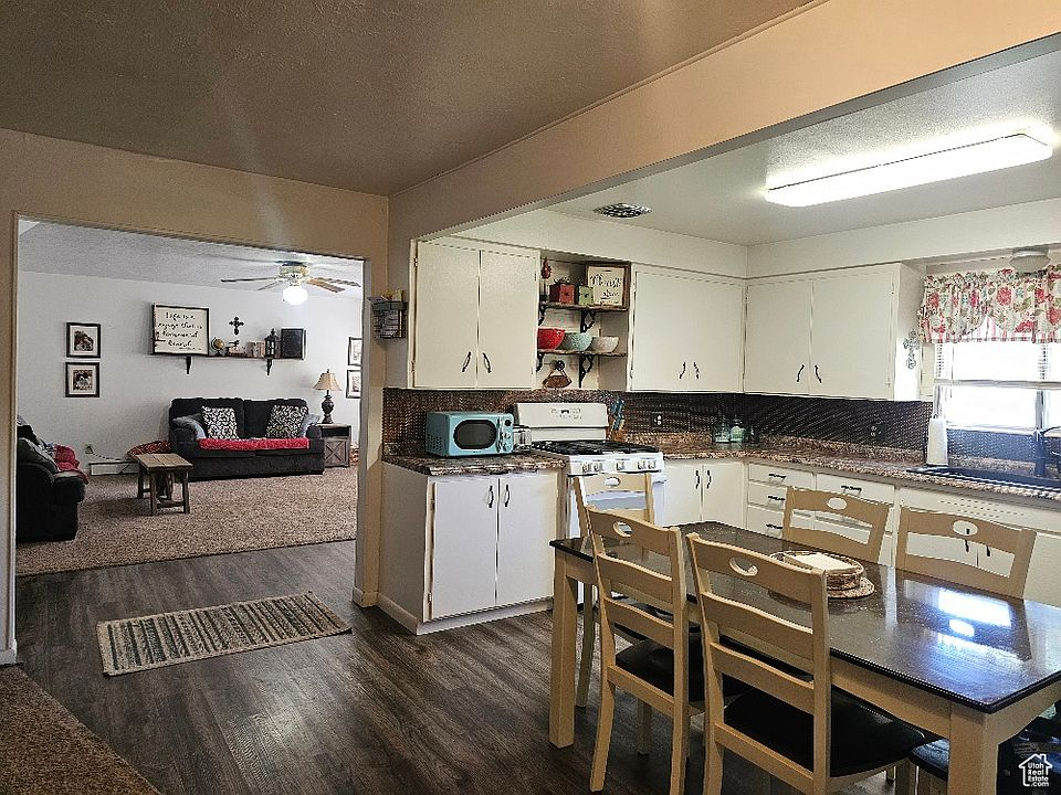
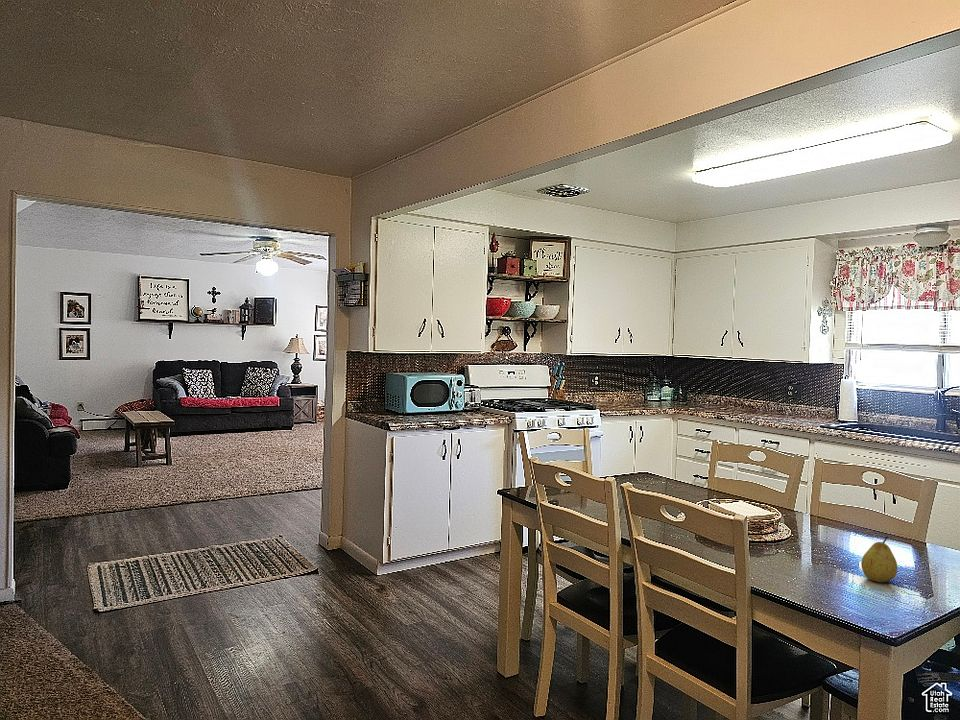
+ fruit (879, 558)
